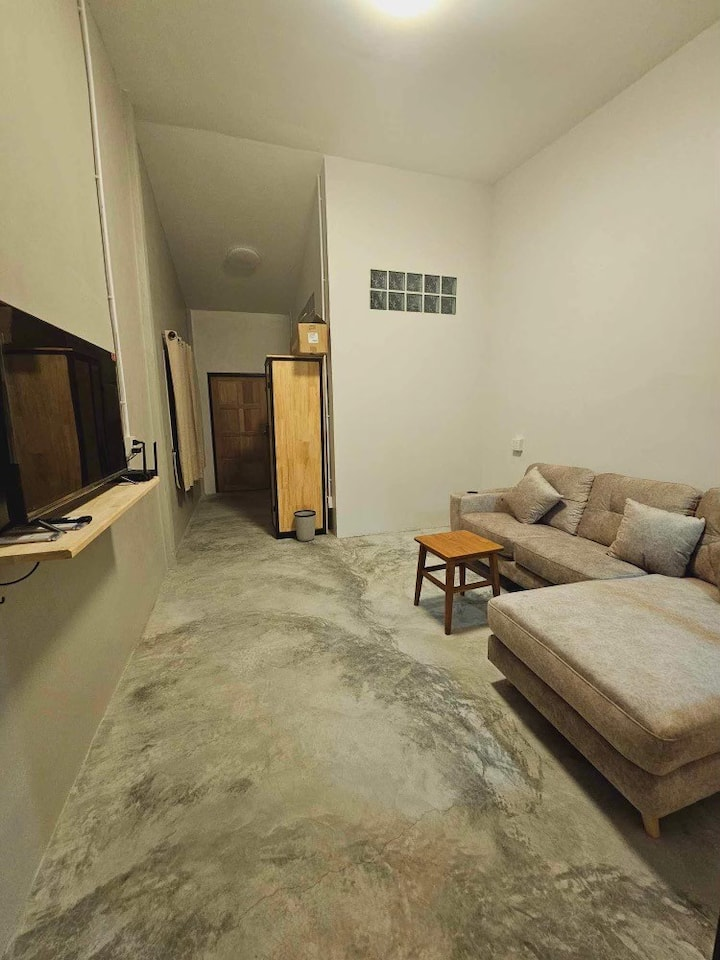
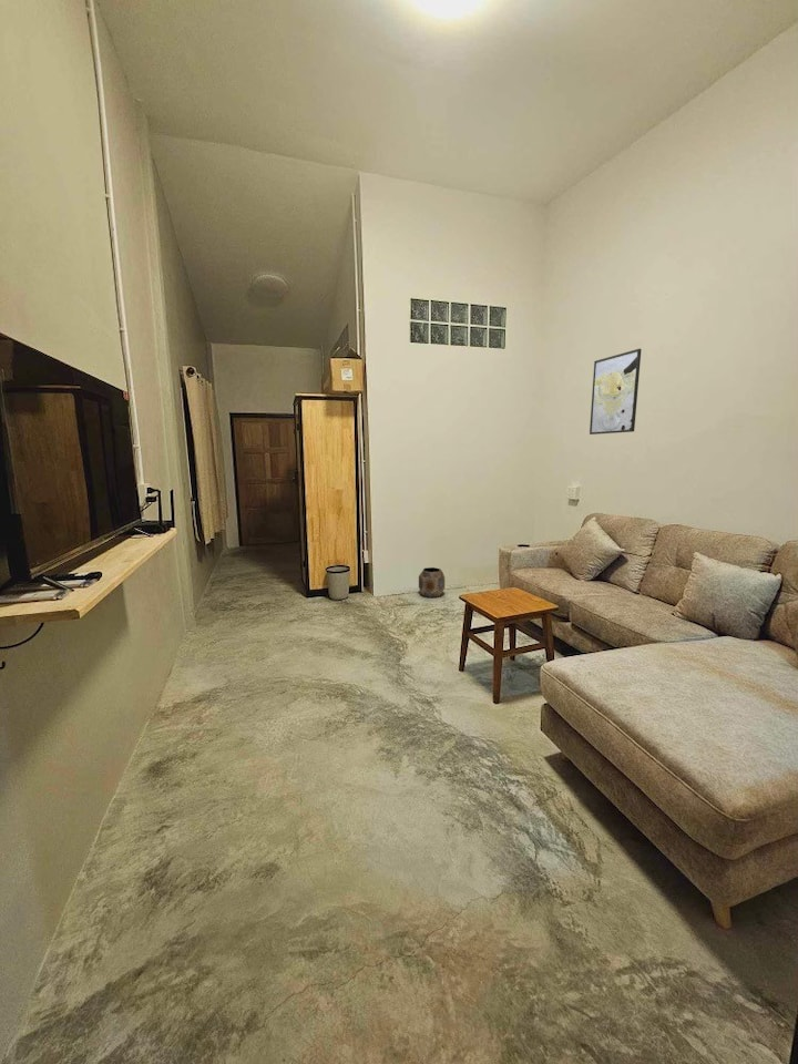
+ planter (431, 582)
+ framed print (613, 395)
